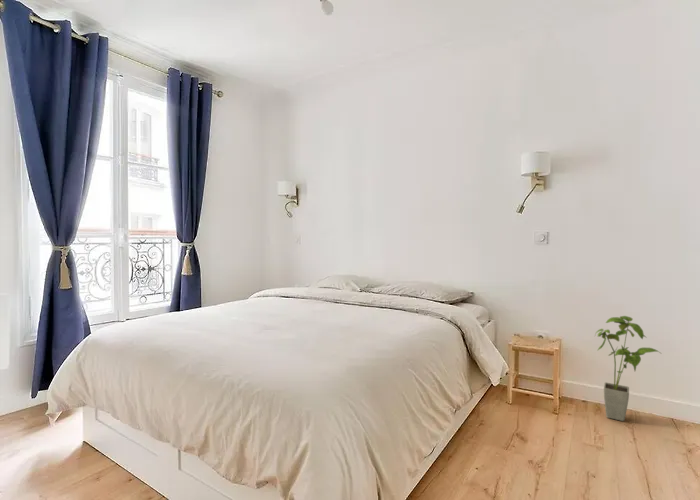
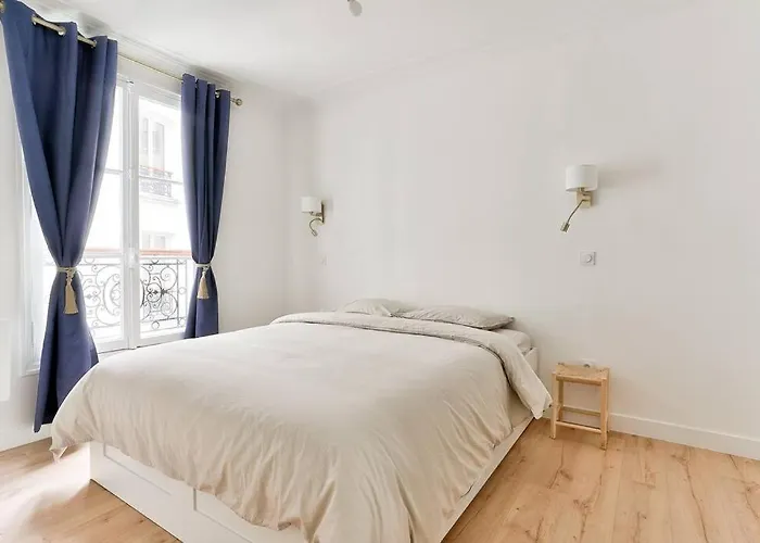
- house plant (626, 367)
